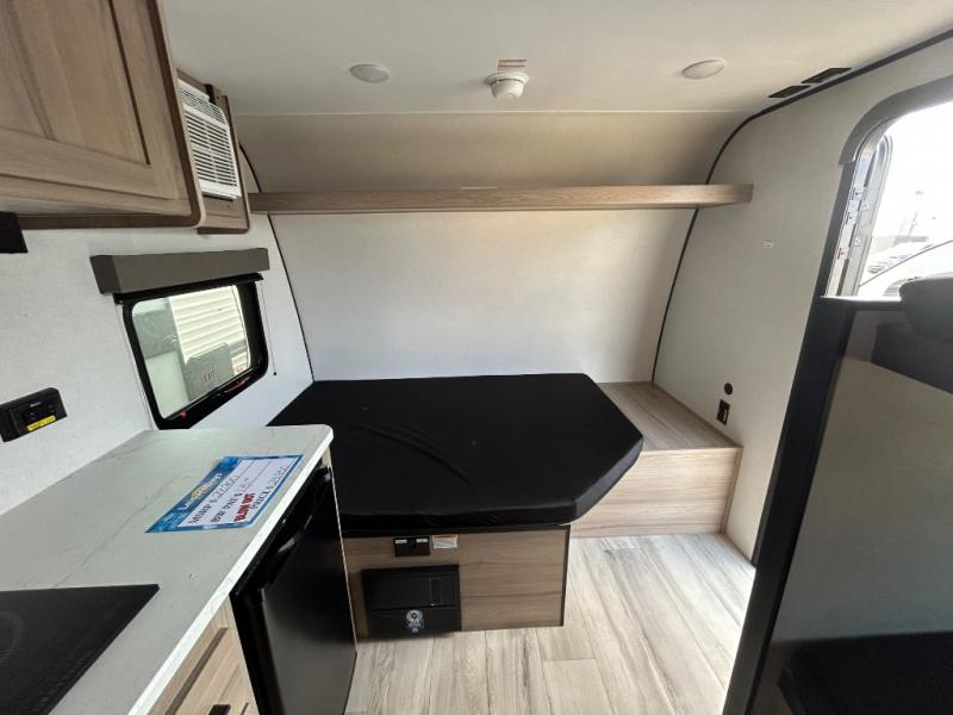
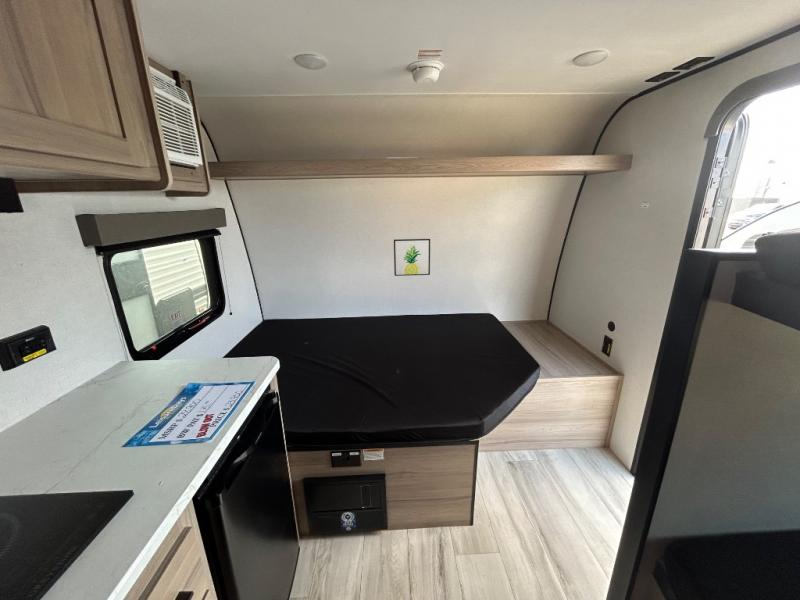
+ wall art (412, 257)
